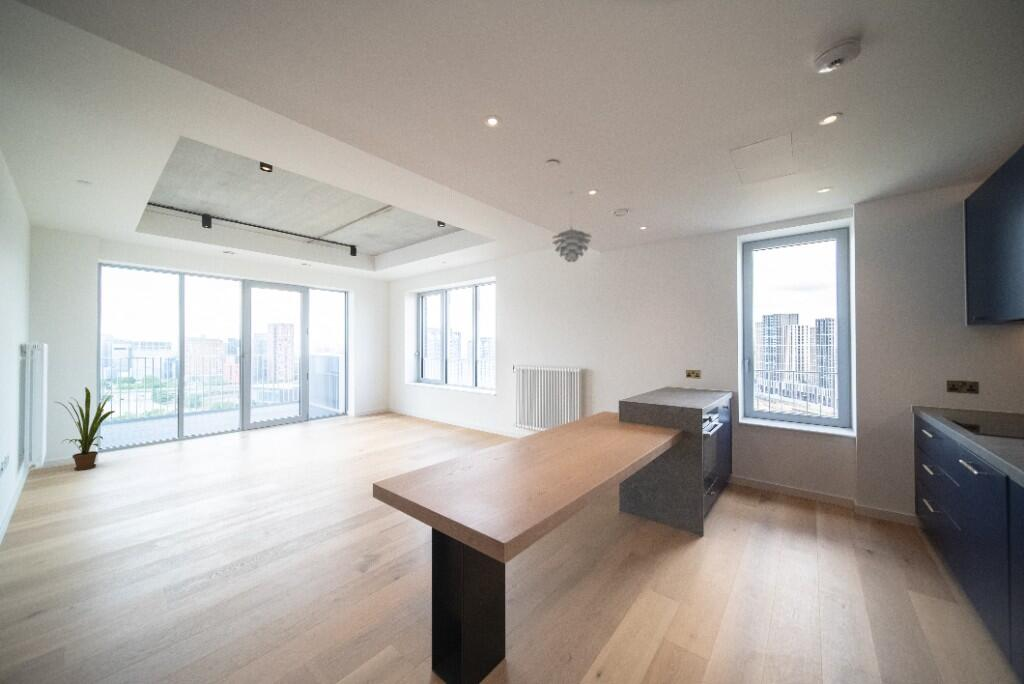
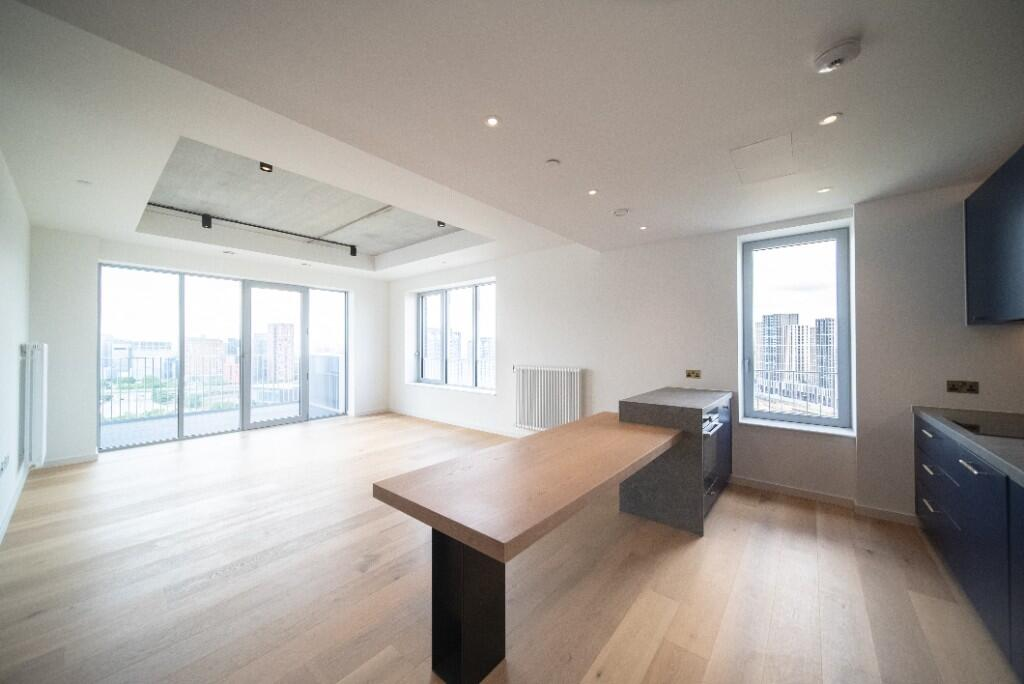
- house plant (83, 428)
- pendant light (571, 226)
